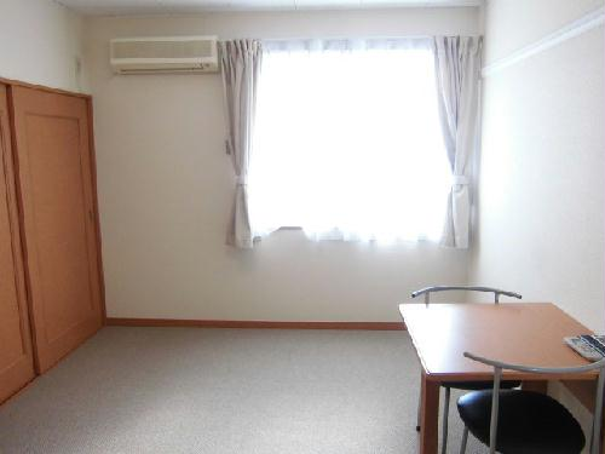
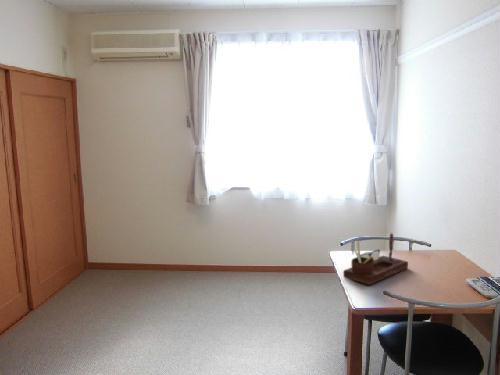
+ desk organizer (375, 255)
